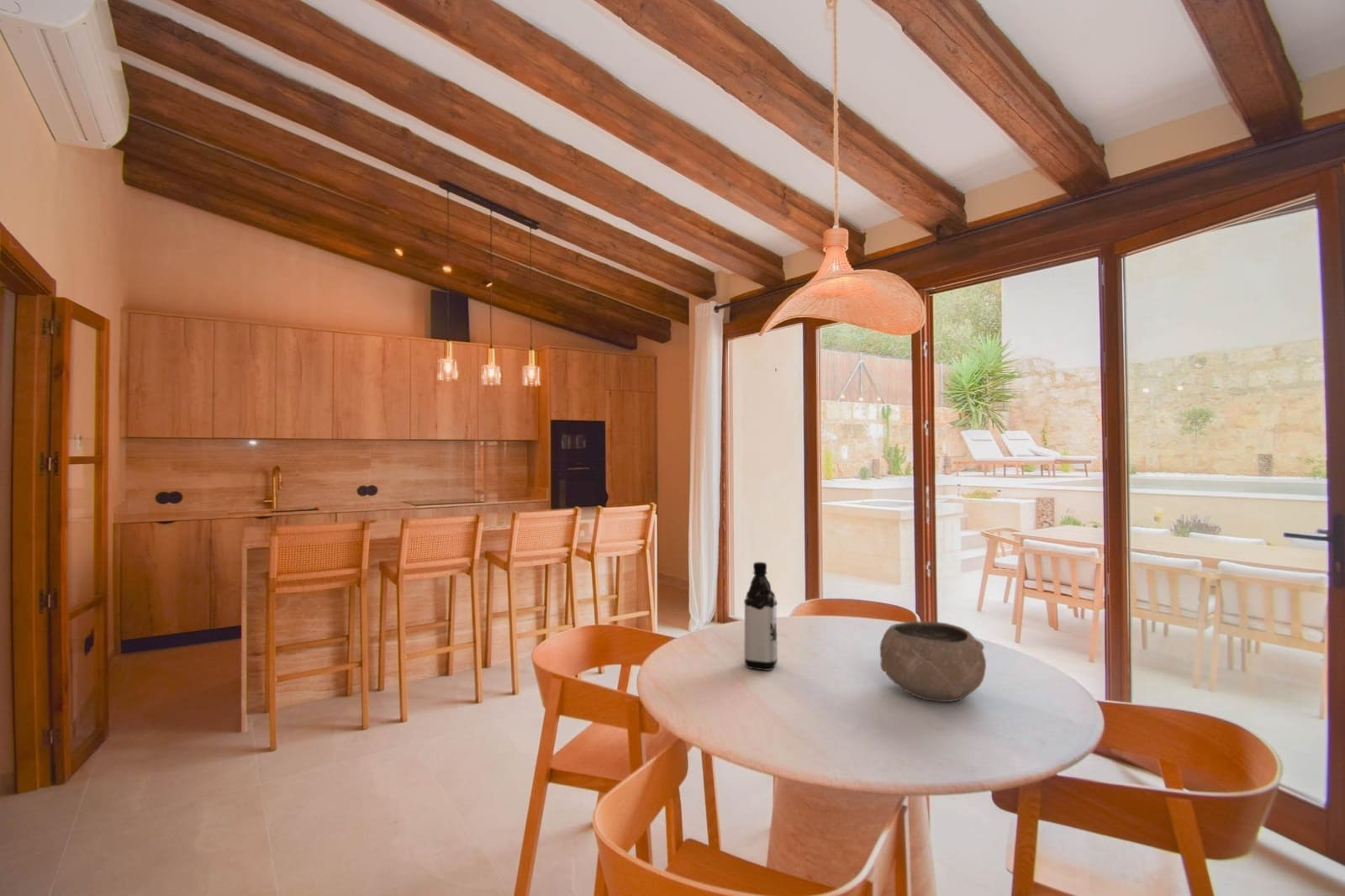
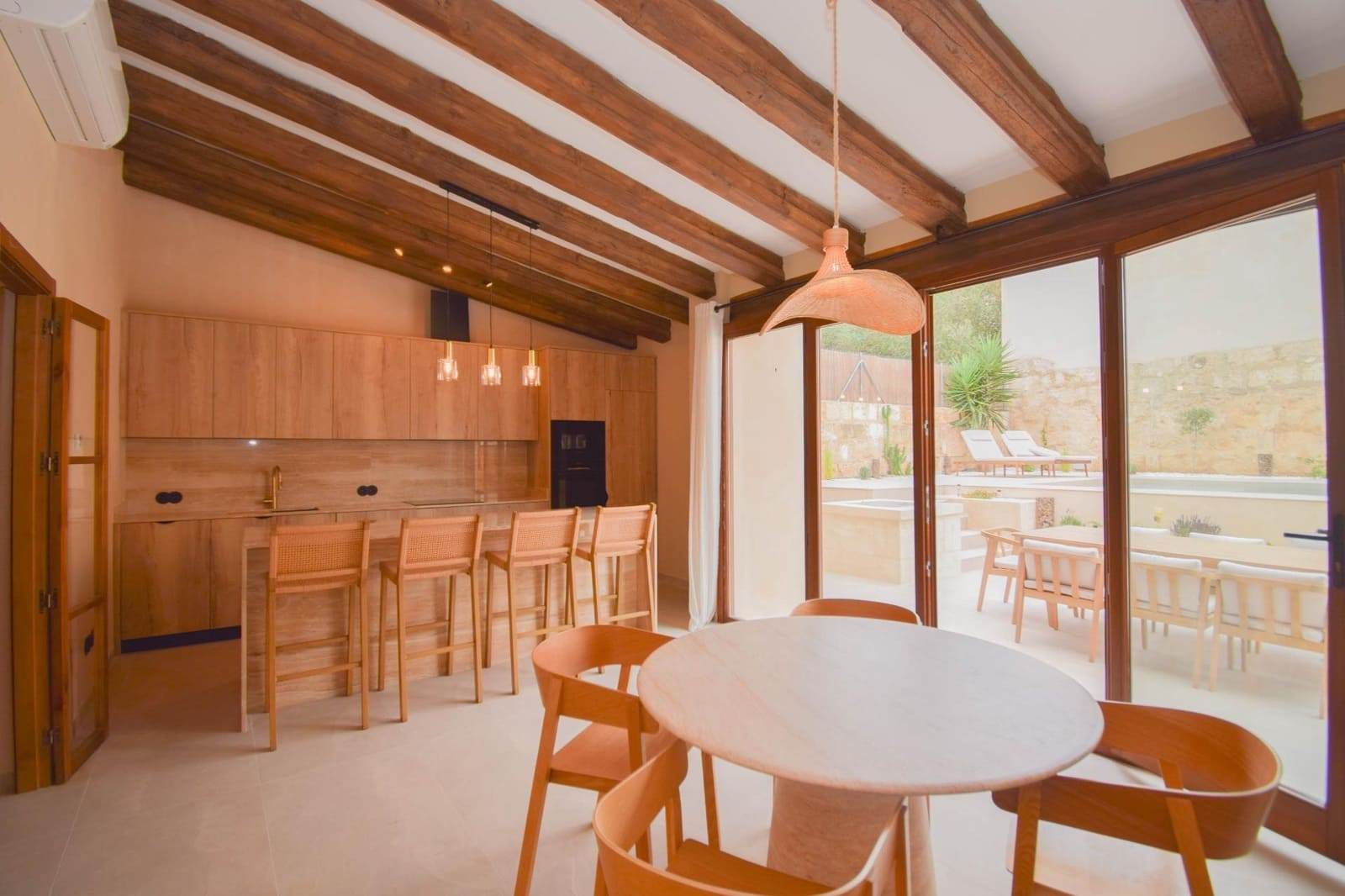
- water bottle (760, 614)
- bowl (931, 661)
